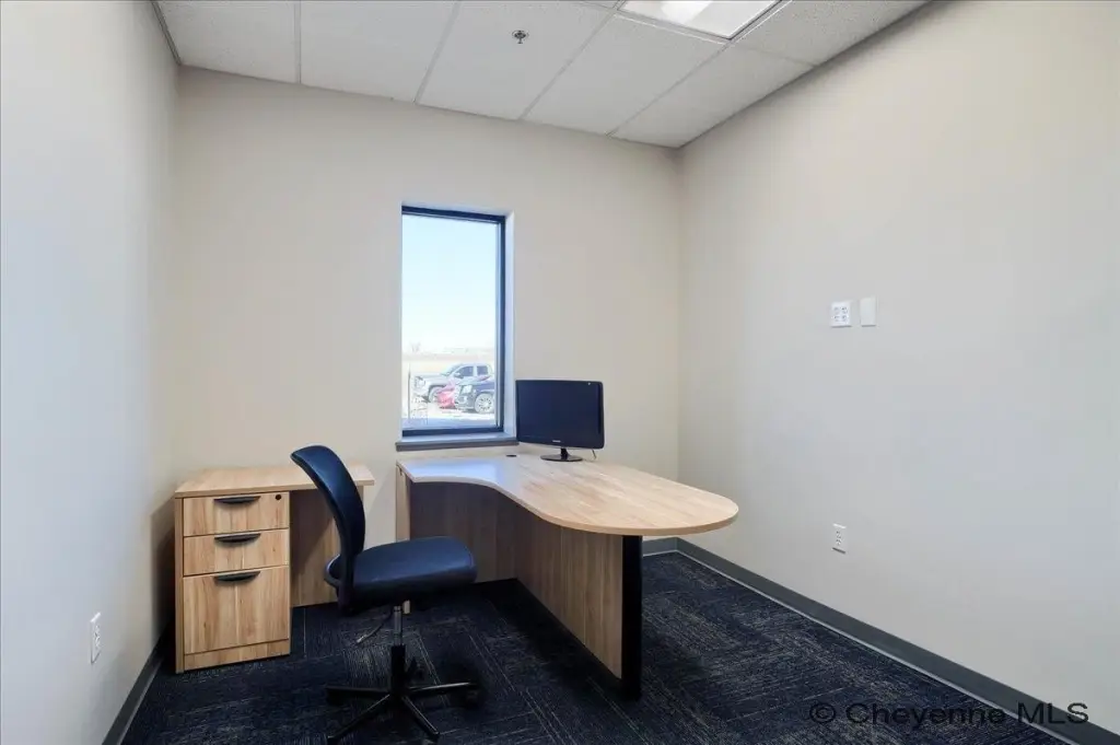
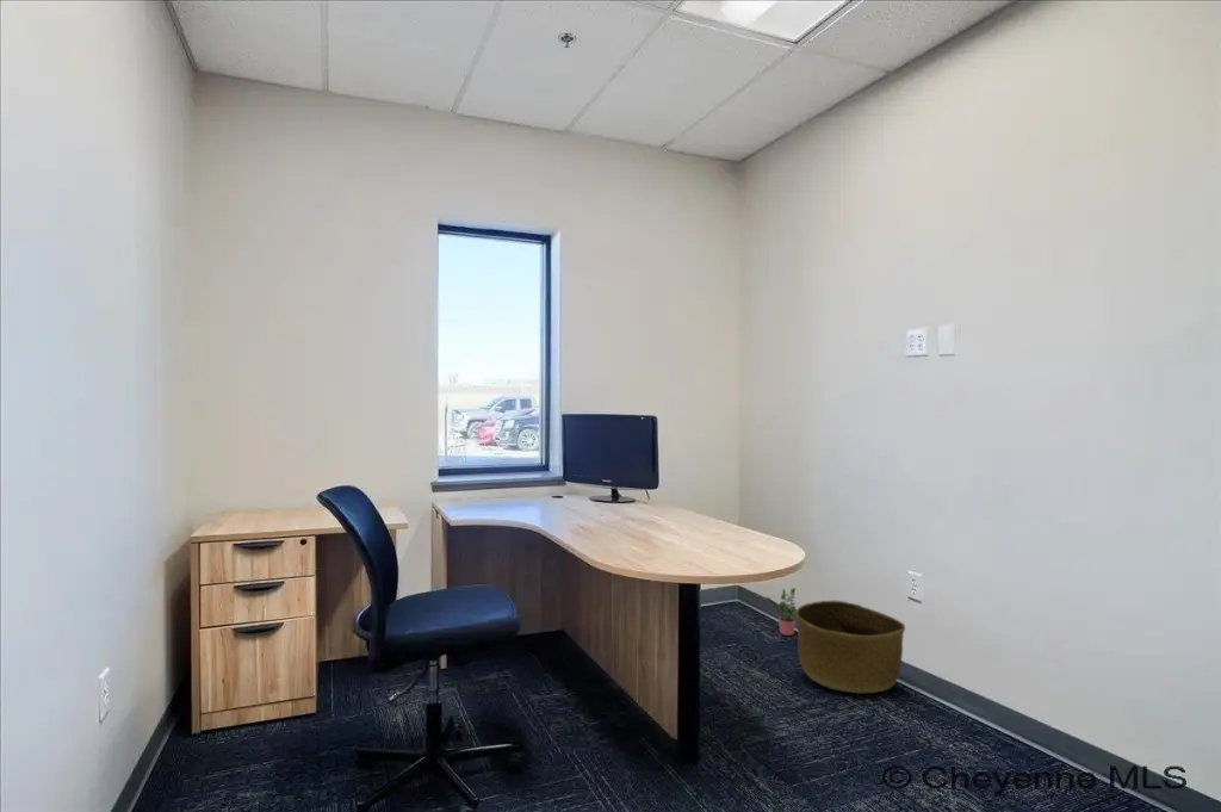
+ basket (847, 646)
+ potted plant (788, 613)
